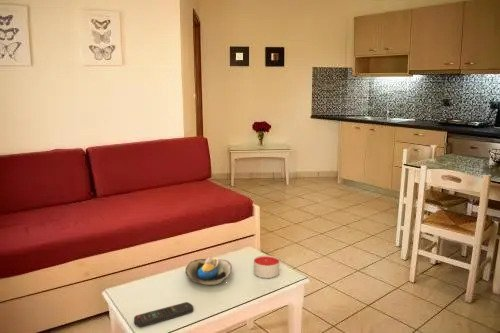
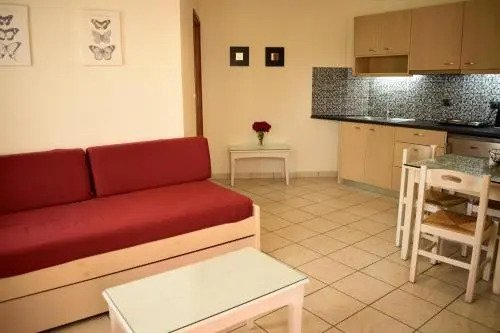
- decorative bowl (206, 266)
- candle (266, 265)
- remote control (164, 313)
